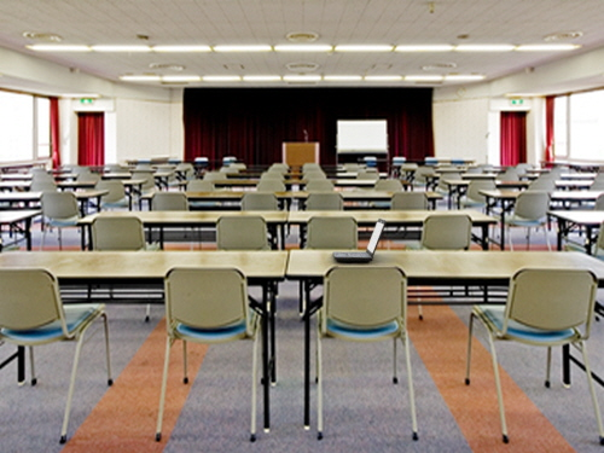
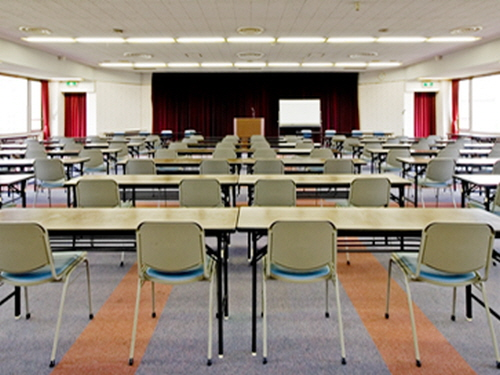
- laptop (368, 243)
